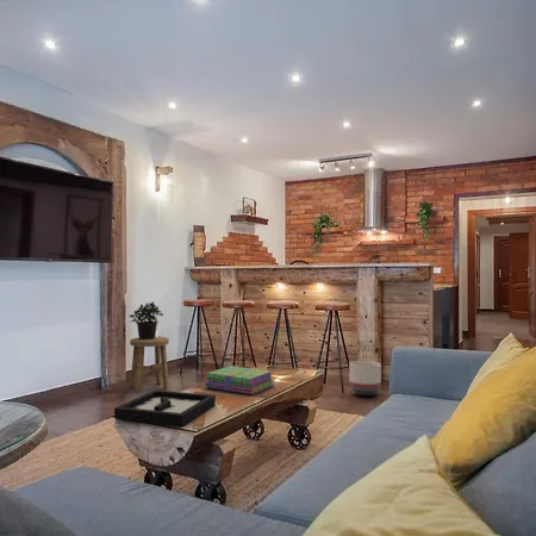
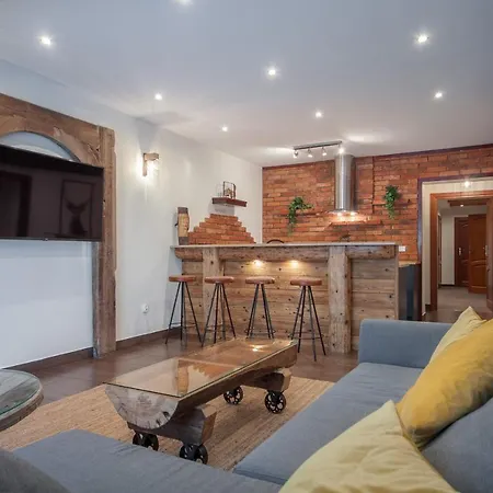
- decorative tray (167, 406)
- planter (364, 379)
- stool (149, 366)
- potted plant (148, 319)
- stack of books (239, 379)
